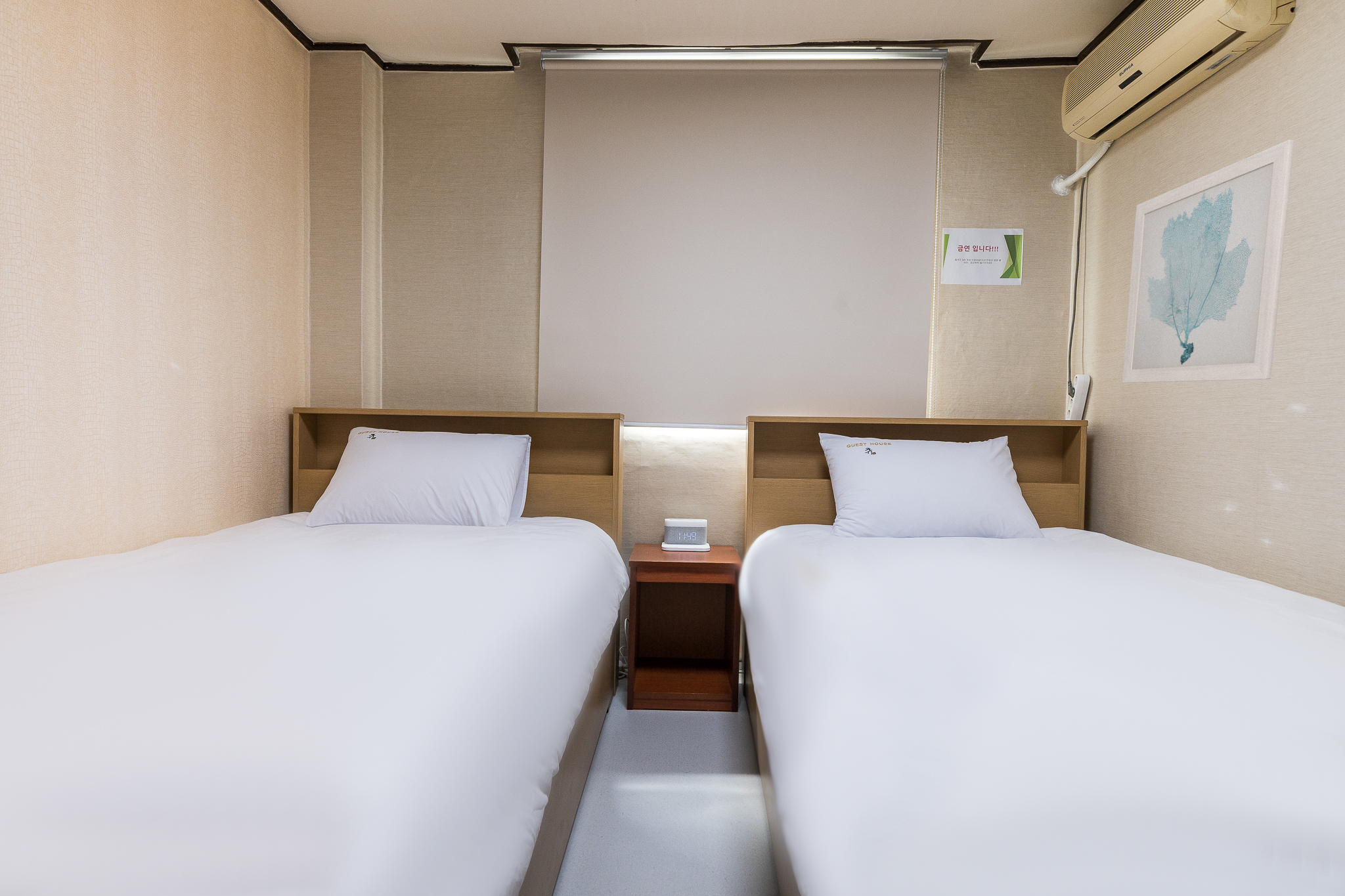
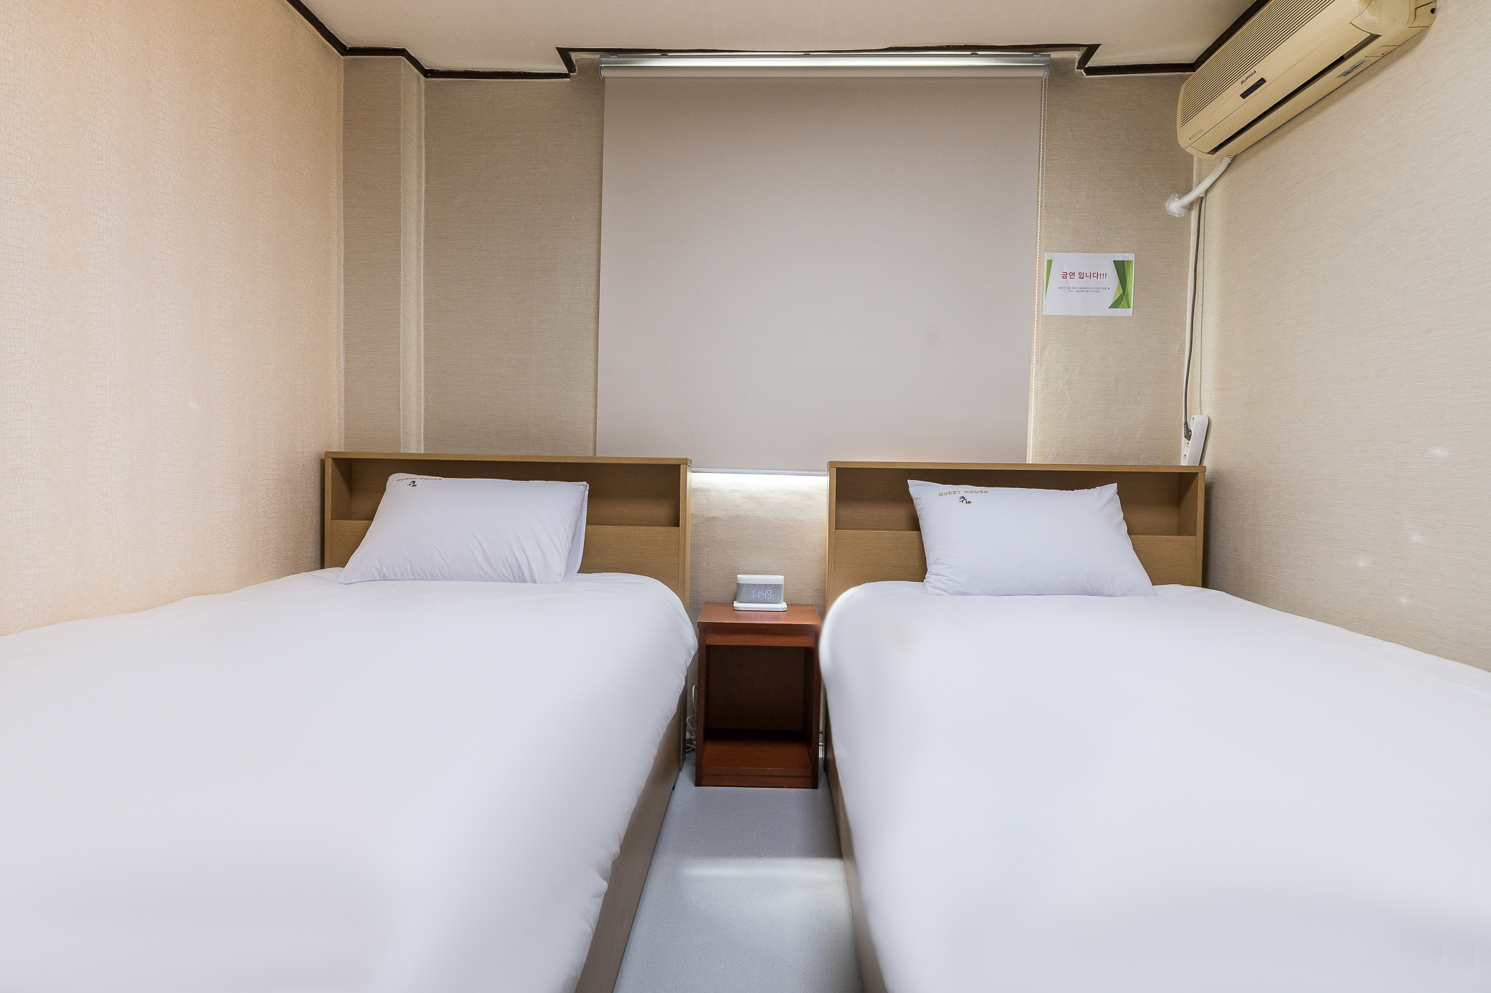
- wall art (1195, 280)
